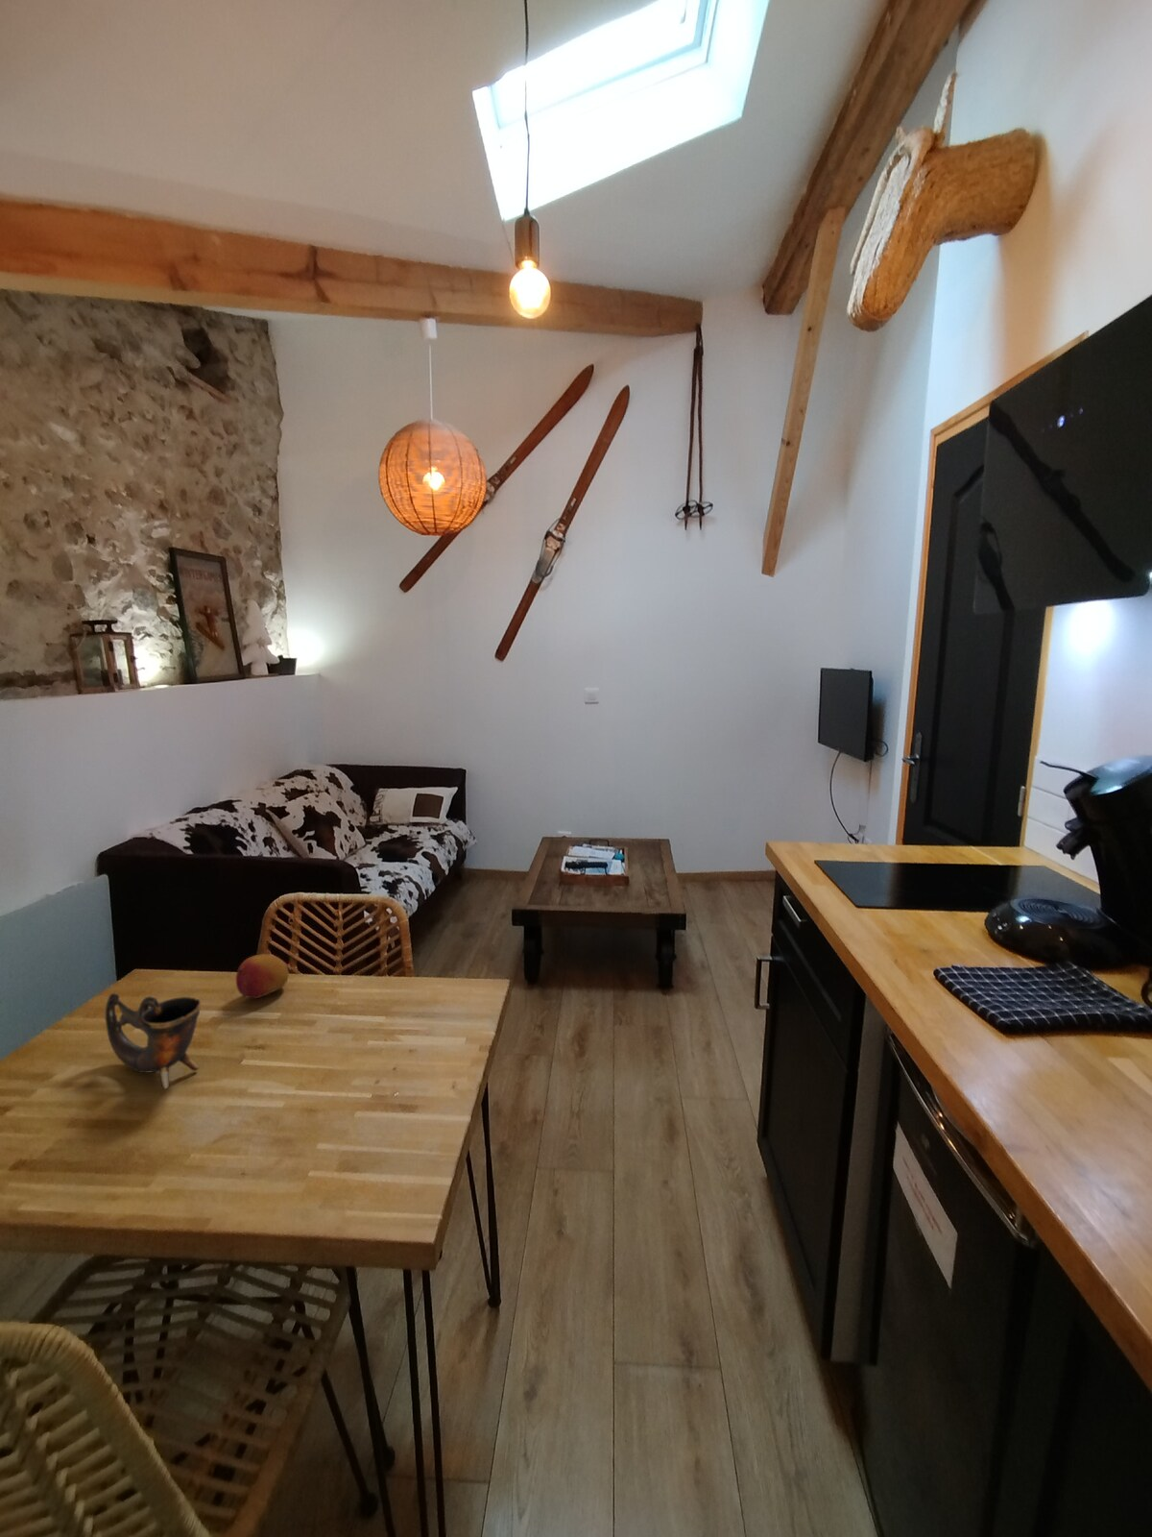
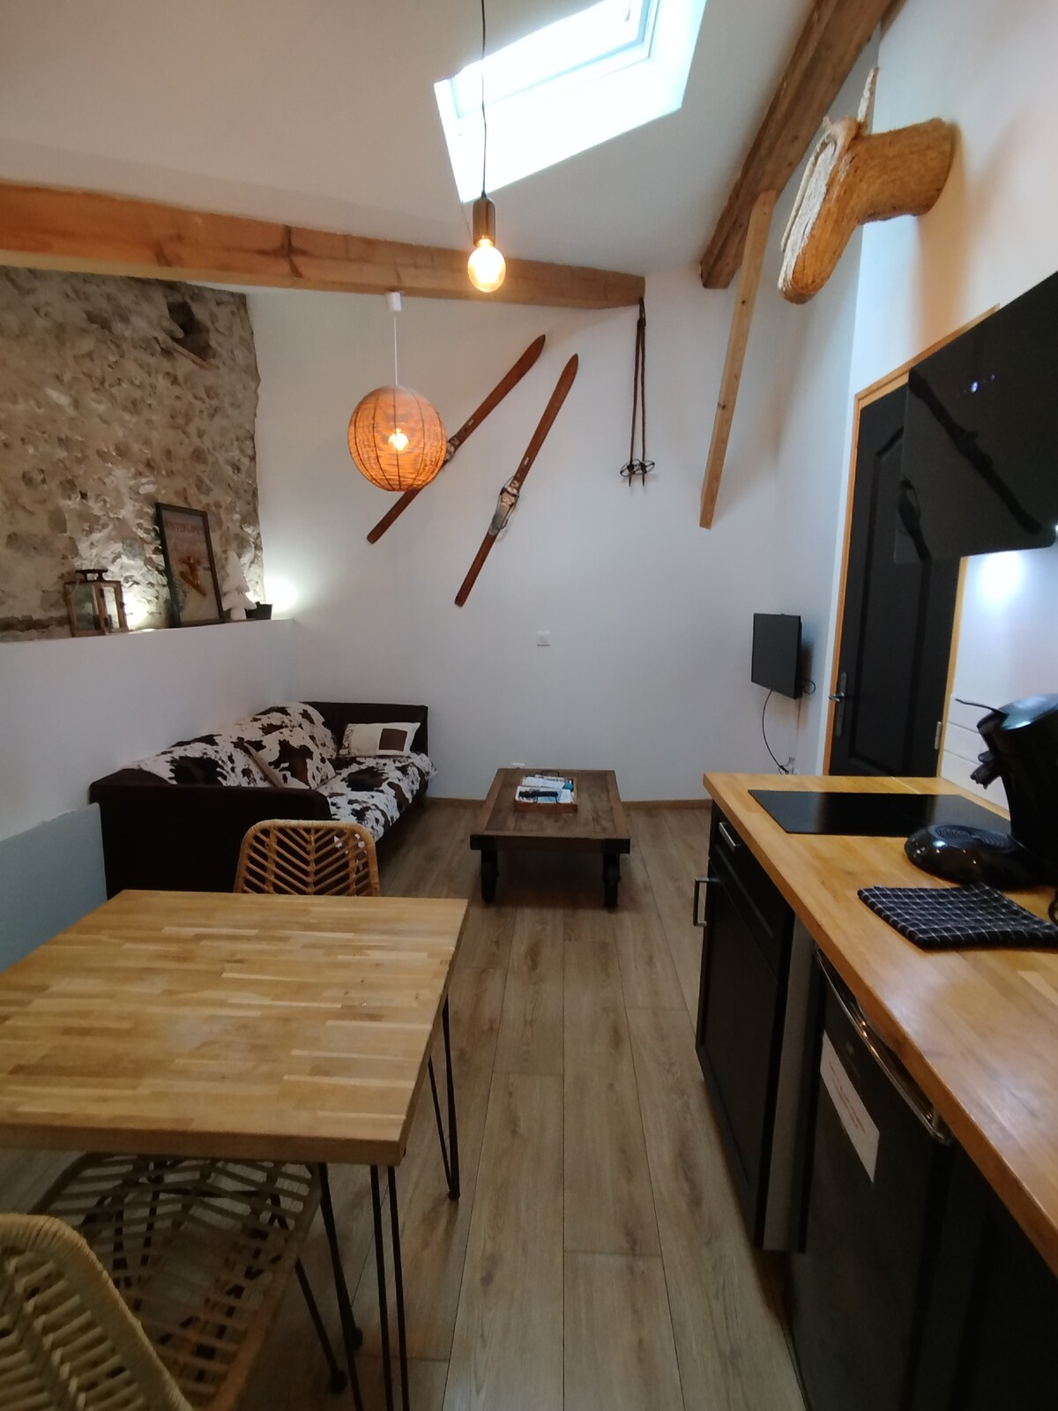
- fruit (263, 974)
- cup (146, 1034)
